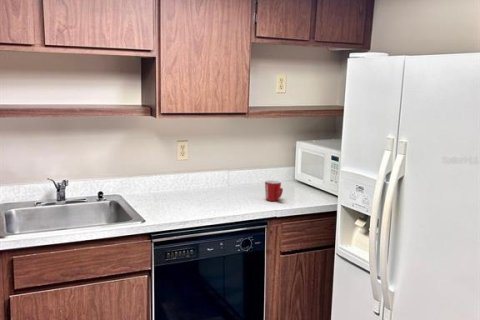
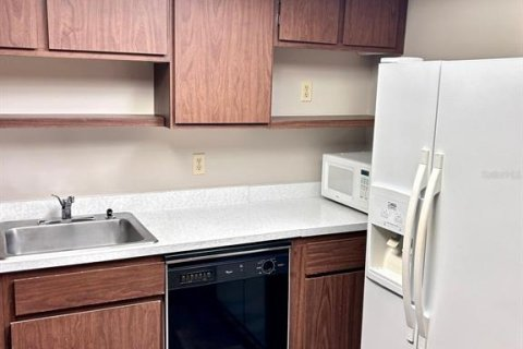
- mug (274, 191)
